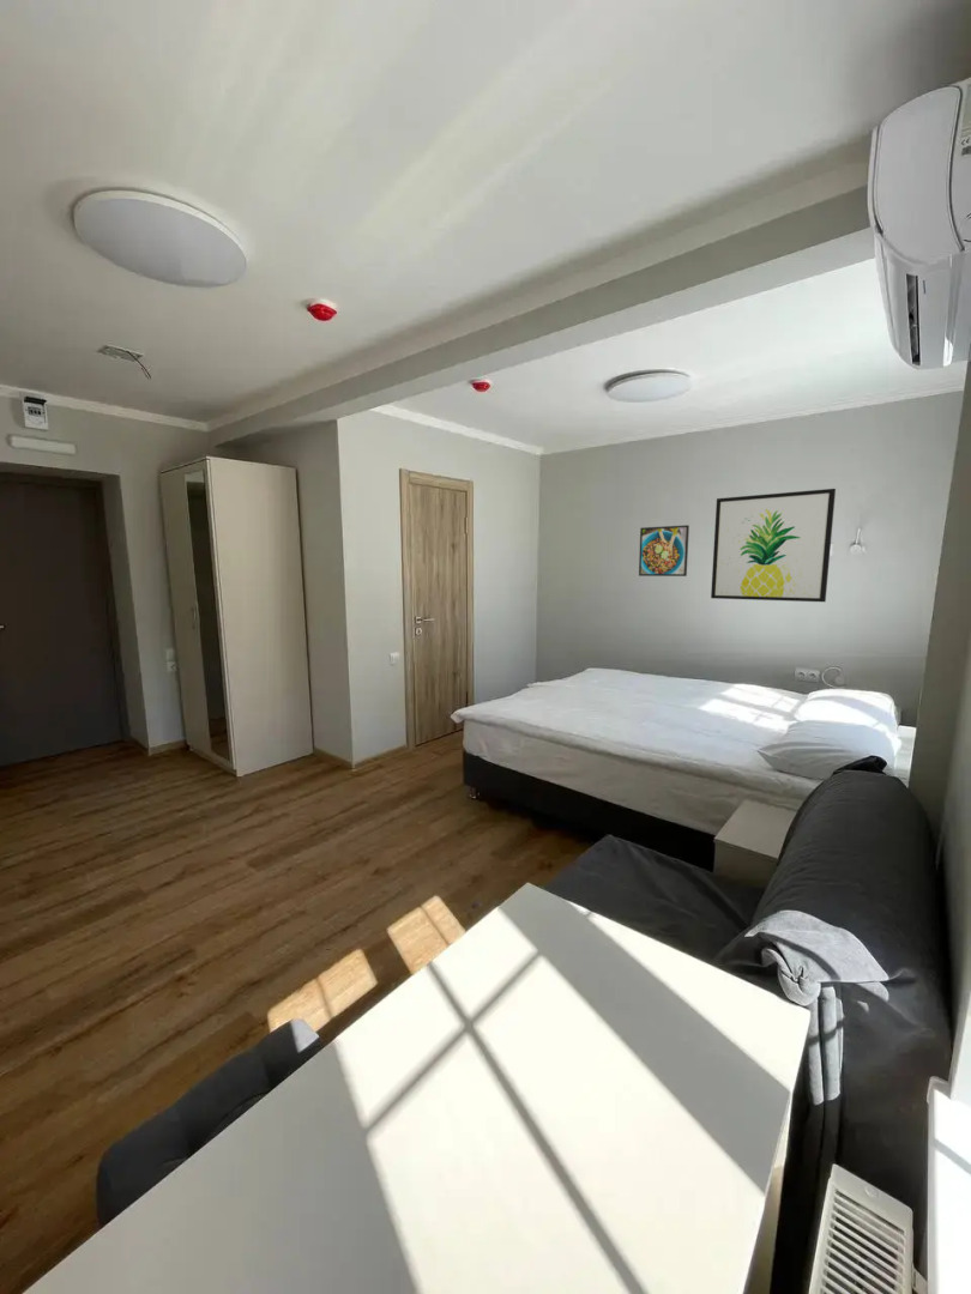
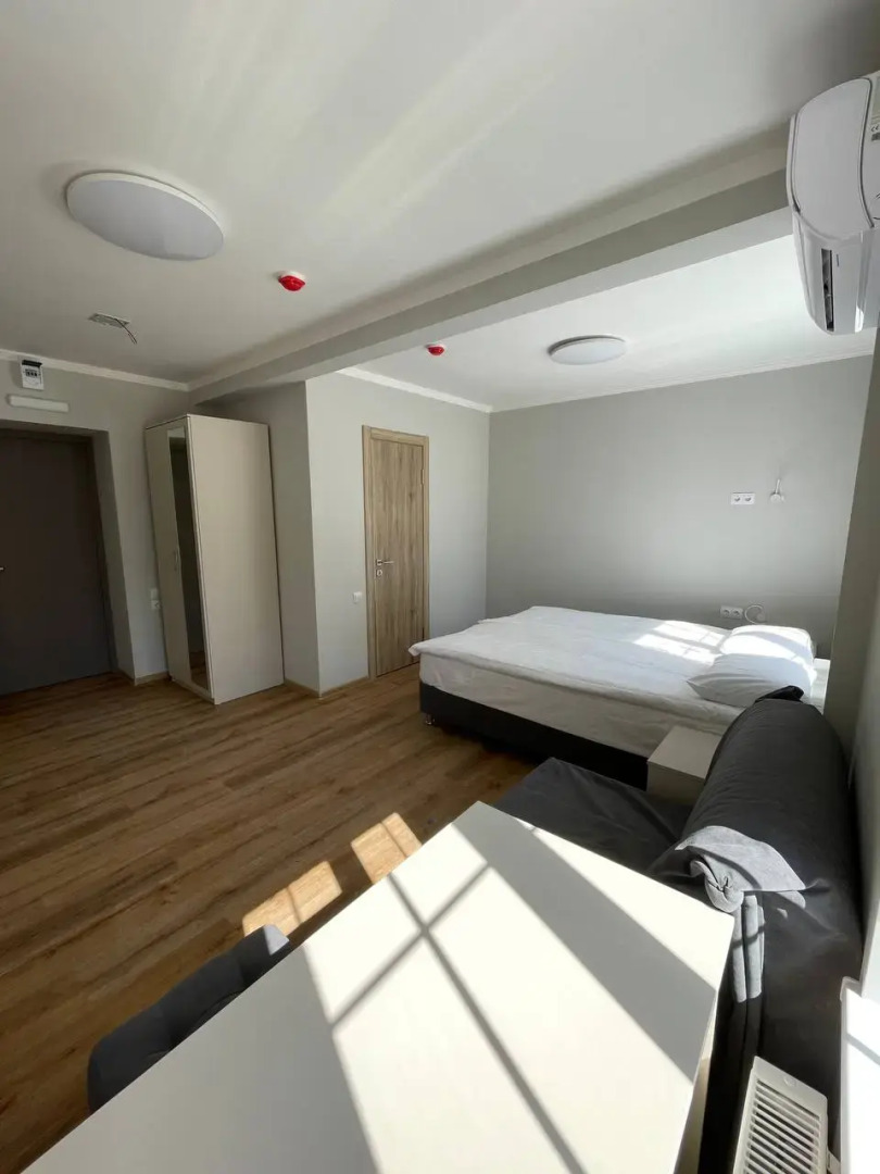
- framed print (663, 551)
- wall art (768, 548)
